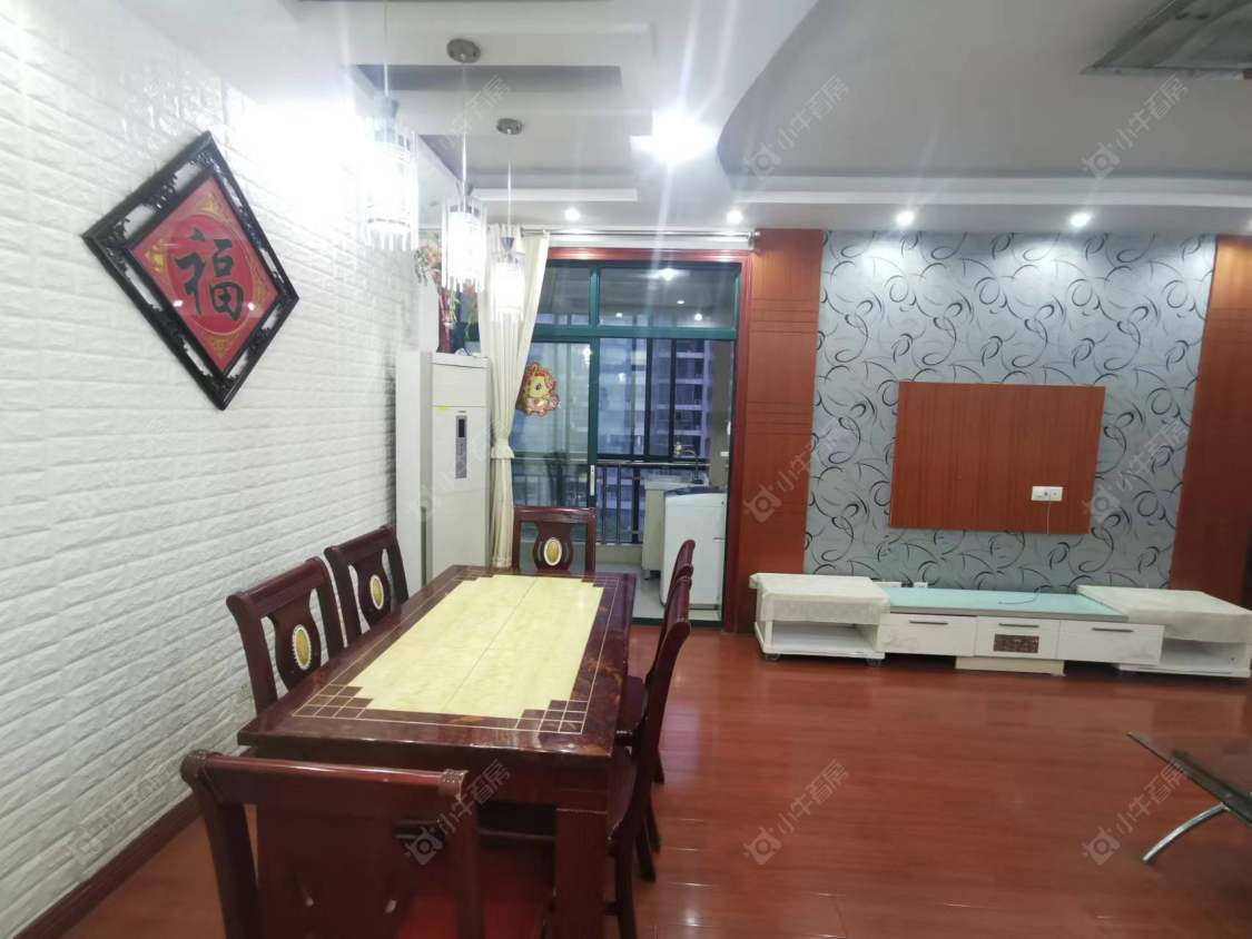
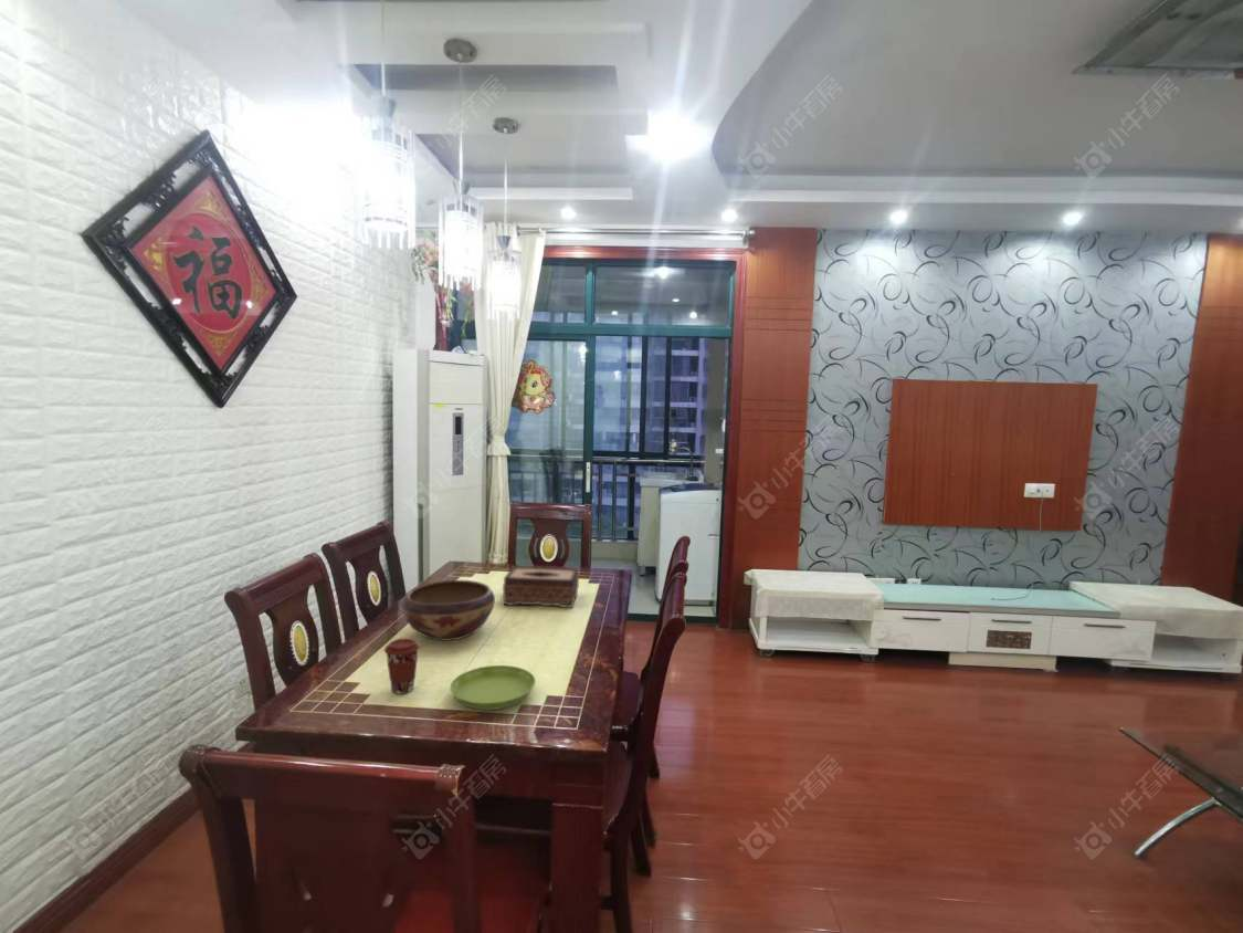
+ tissue box (541, 586)
+ saucer (493, 688)
+ coffee cup (402, 665)
+ decorative bowl (449, 611)
